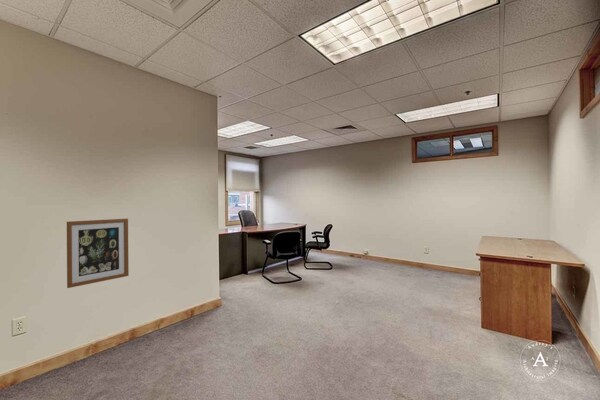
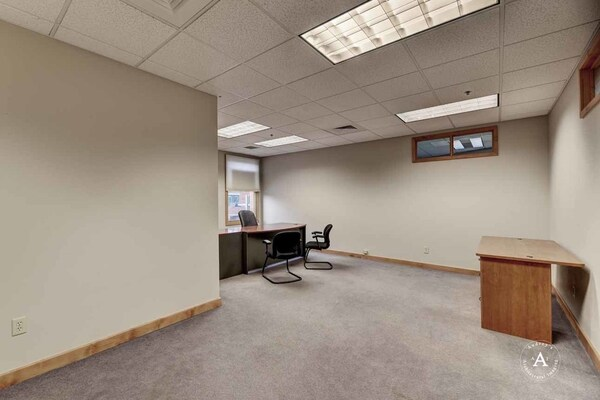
- wall art (99, 250)
